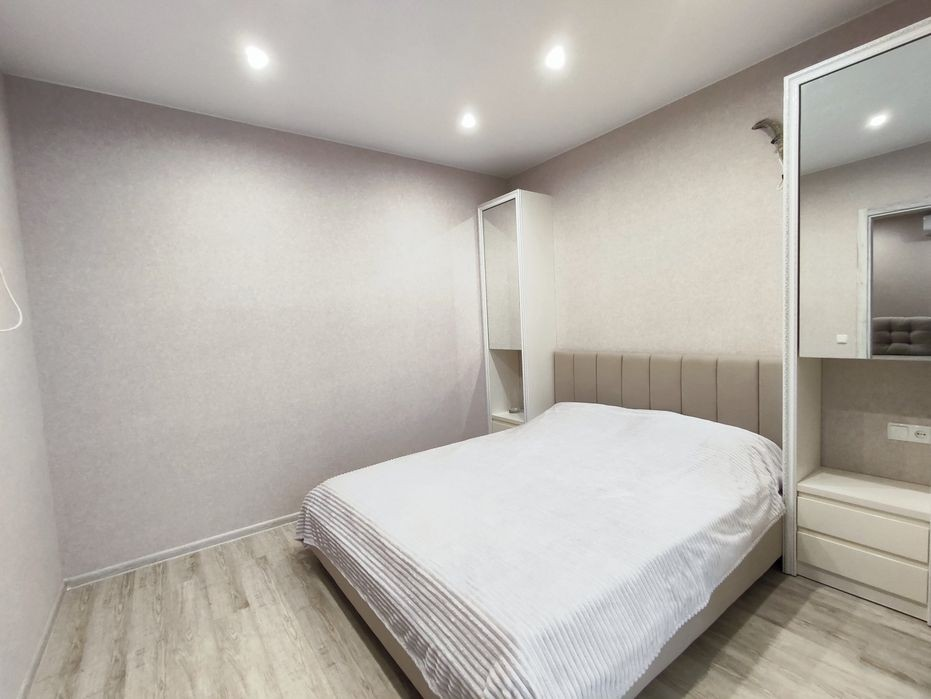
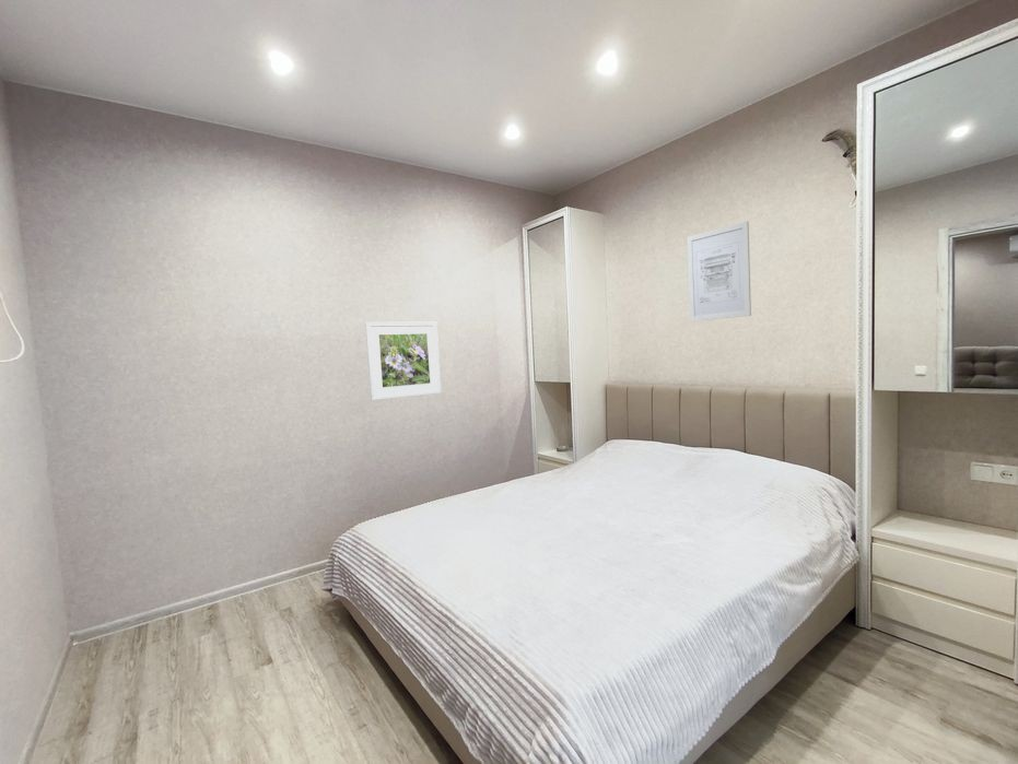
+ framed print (405, 360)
+ wall art (717, 274)
